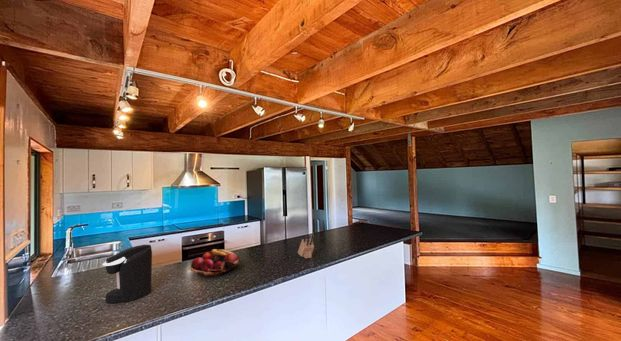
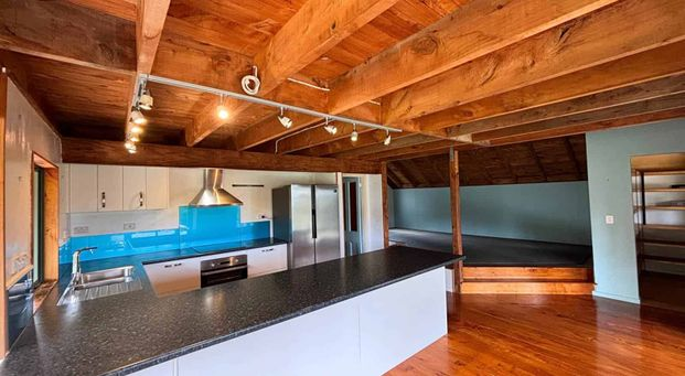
- knife block (306, 244)
- coffee maker (128, 271)
- fruit basket (216, 261)
